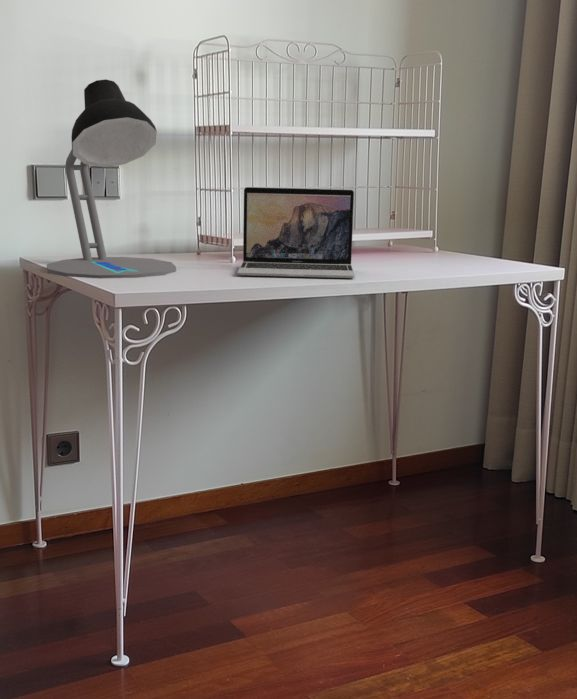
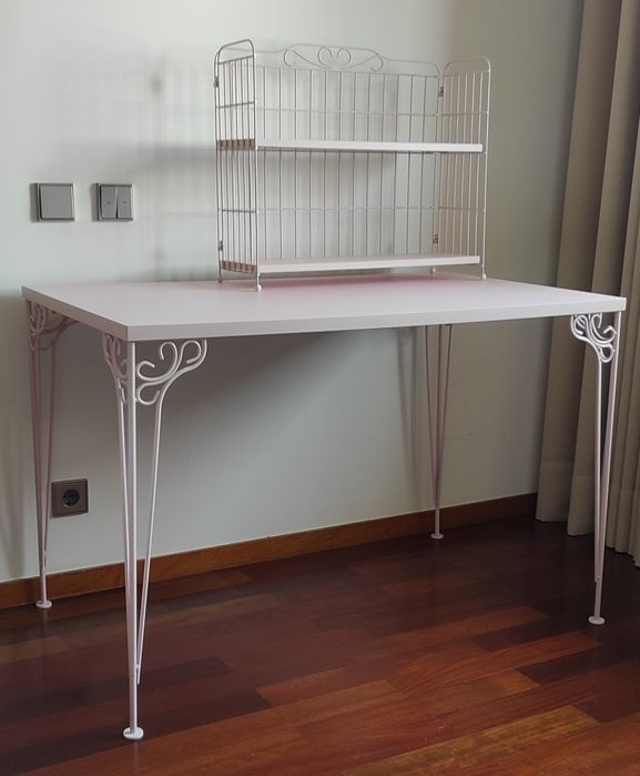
- desk lamp (103, 166)
- laptop (297, 231)
